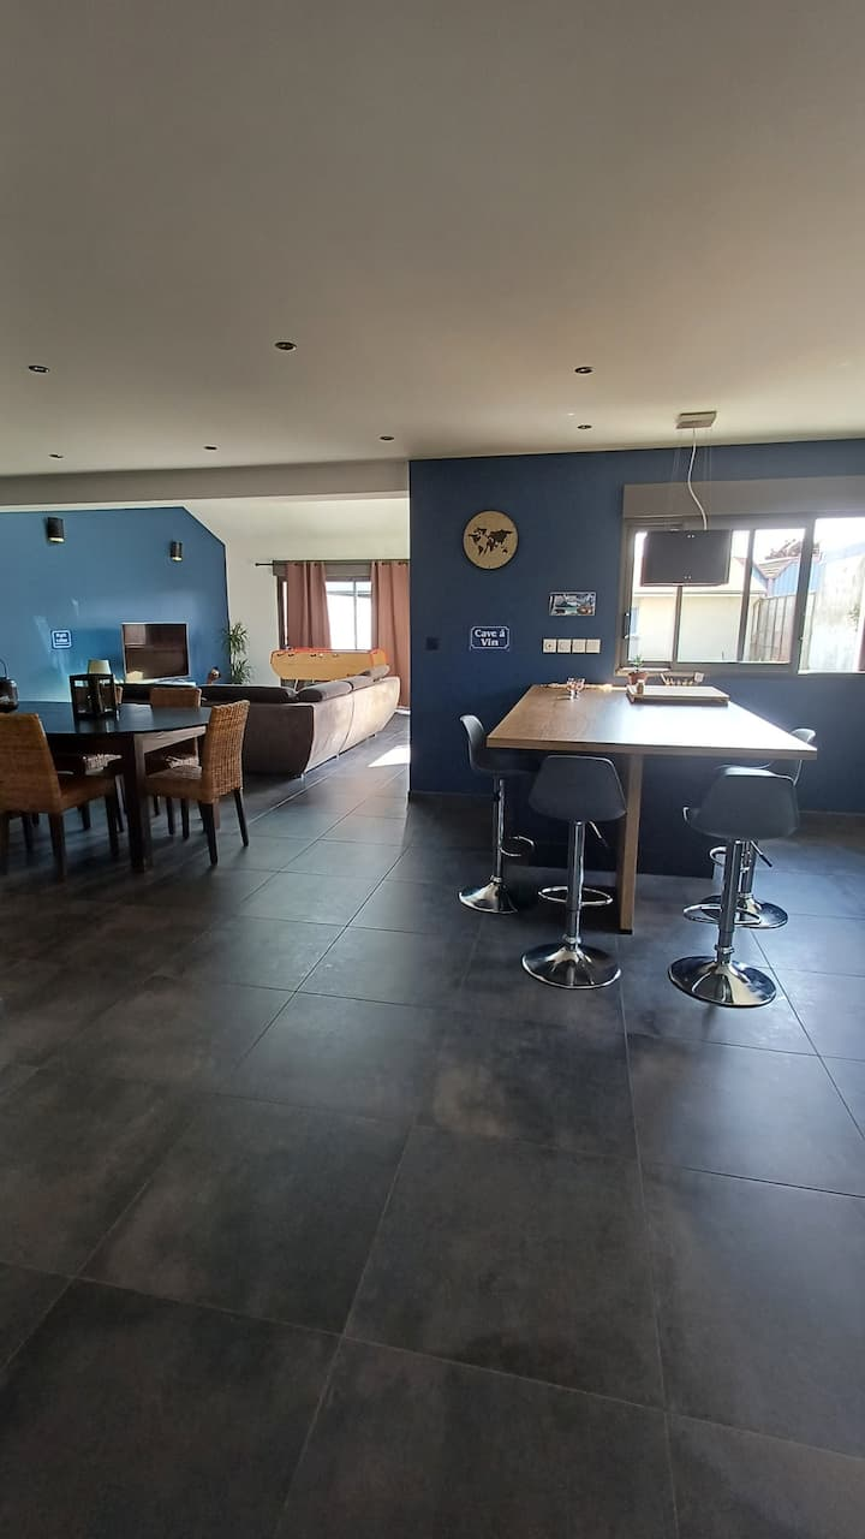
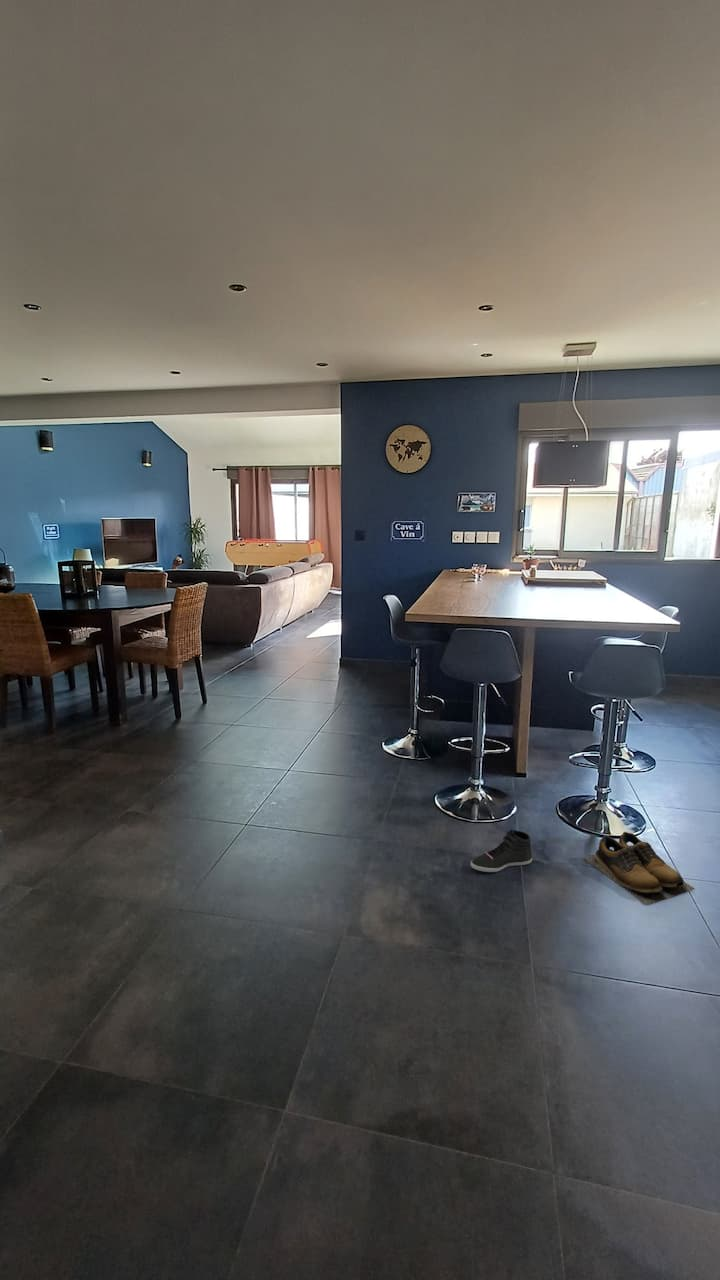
+ sneaker (501, 848)
+ shoes (638, 860)
